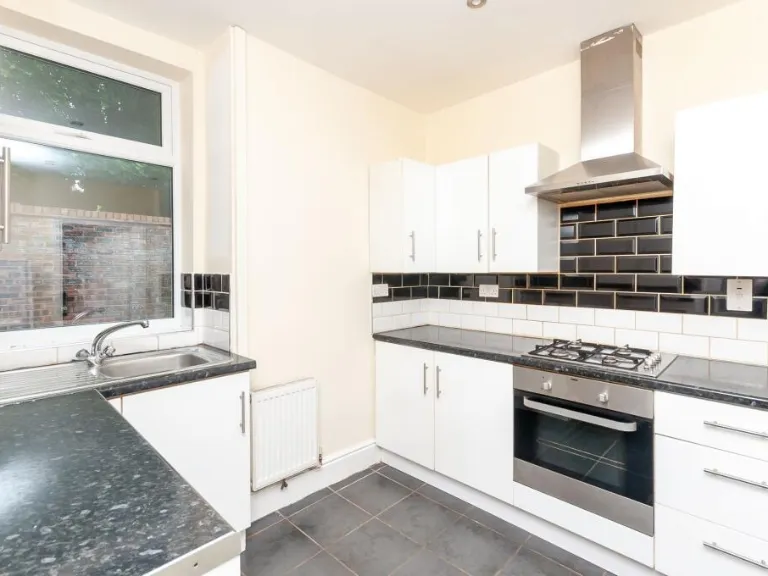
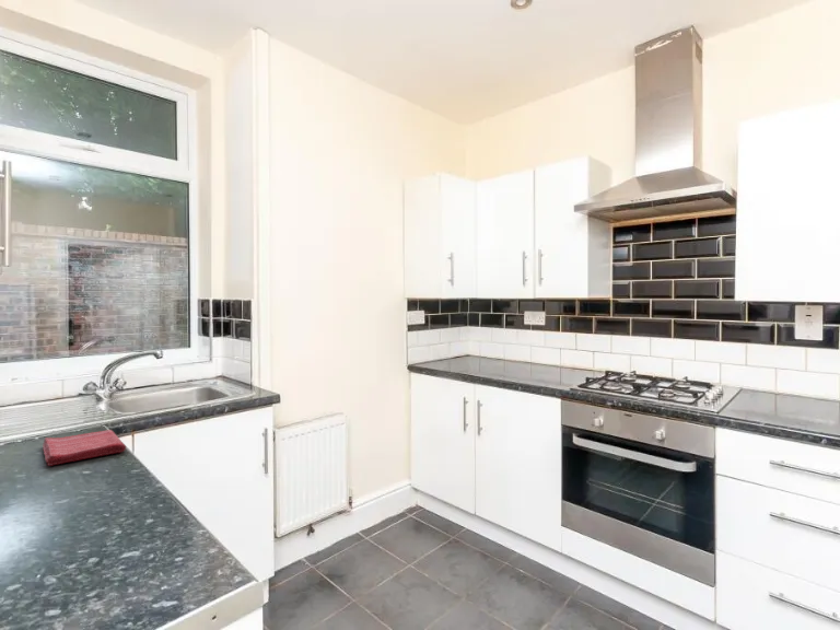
+ dish towel (83, 444)
